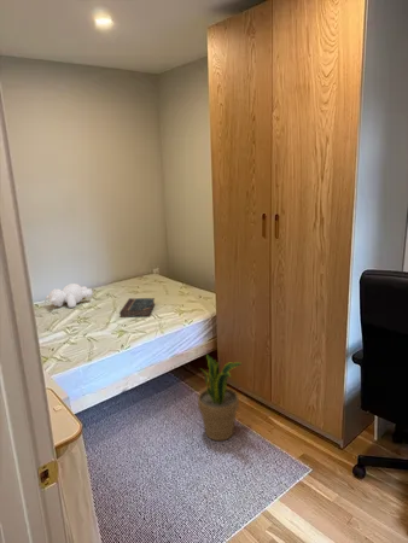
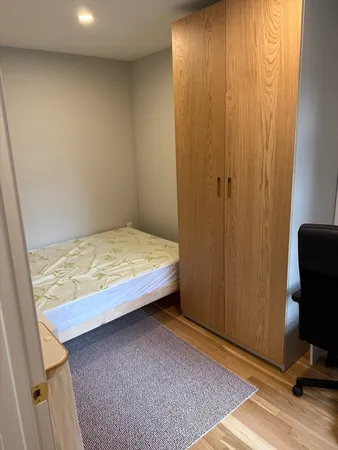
- book (138, 306)
- teddy bear (69, 294)
- potted plant (221, 395)
